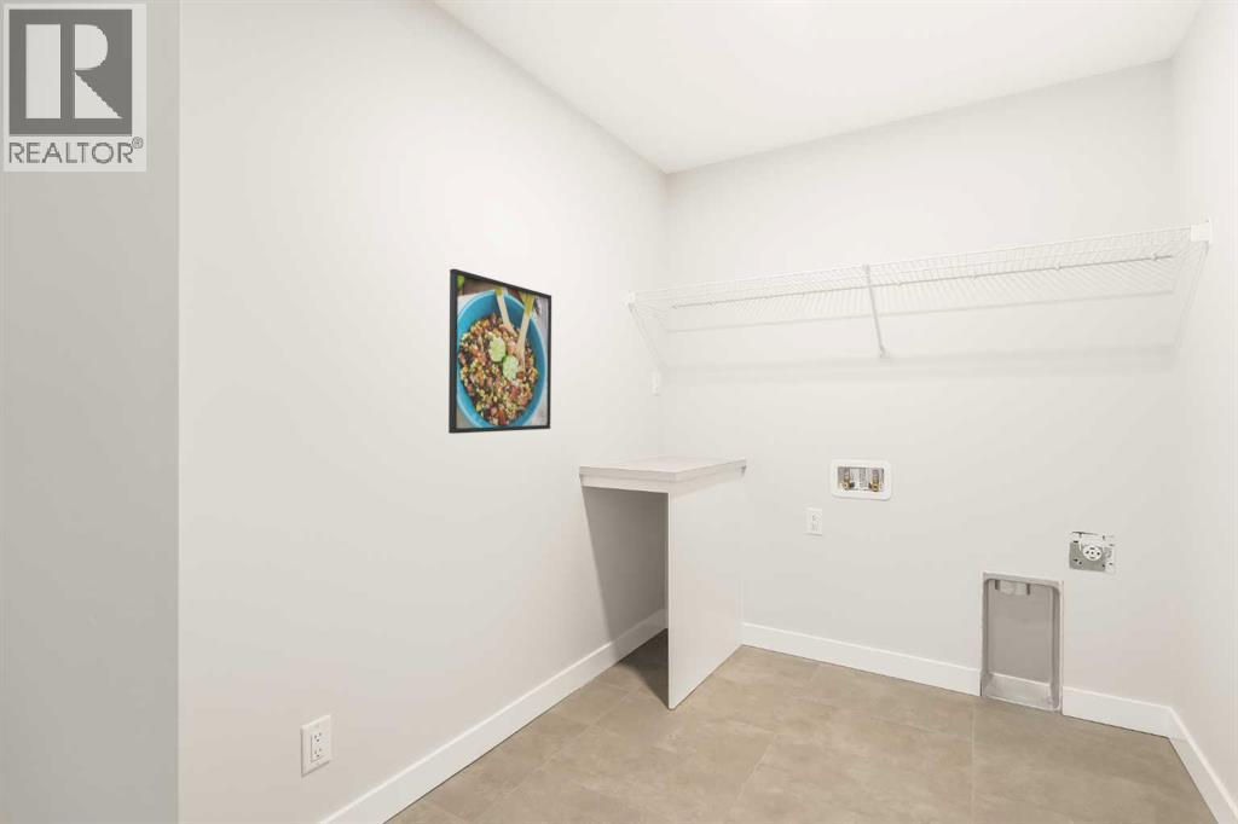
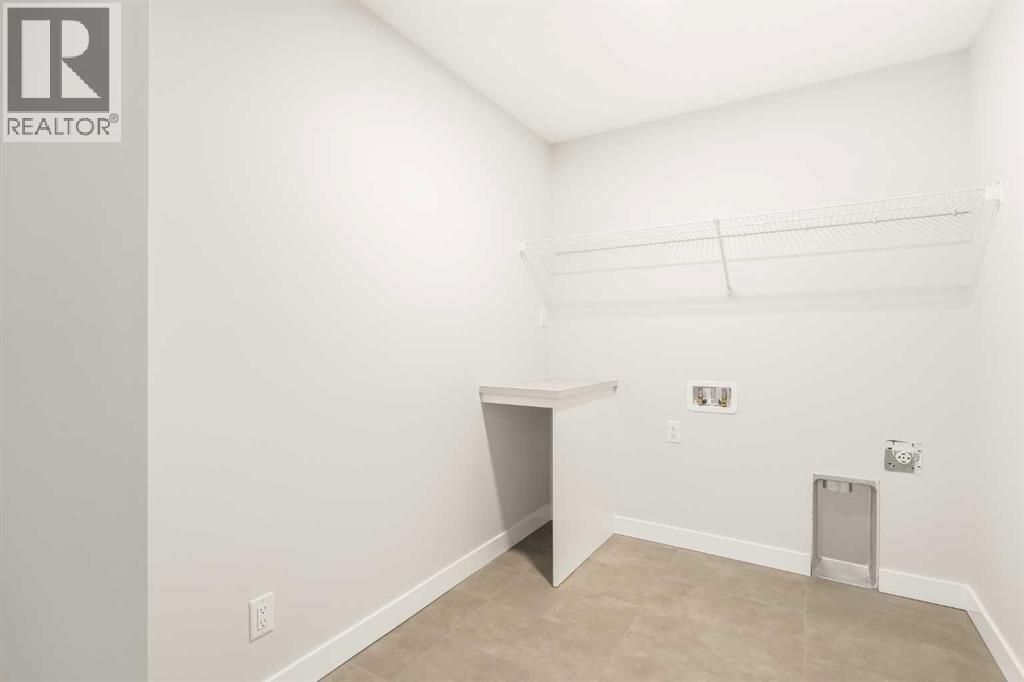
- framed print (505, 356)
